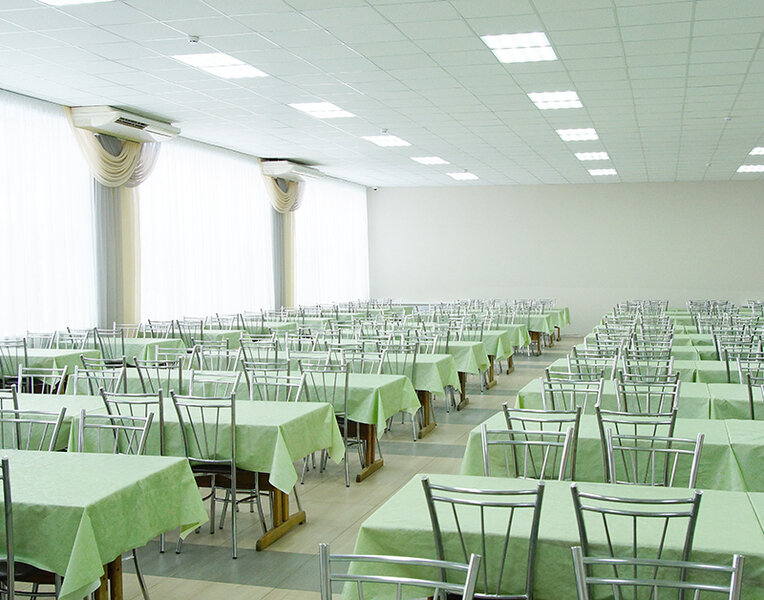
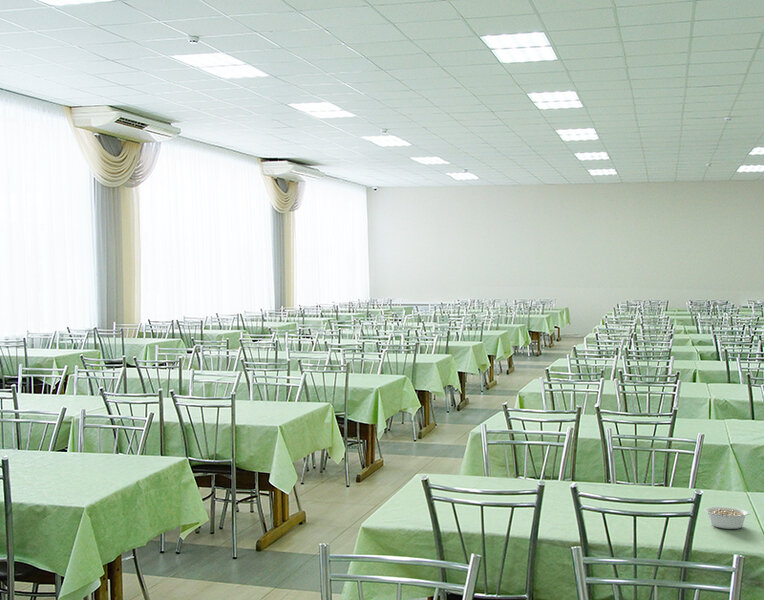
+ legume (728, 517)
